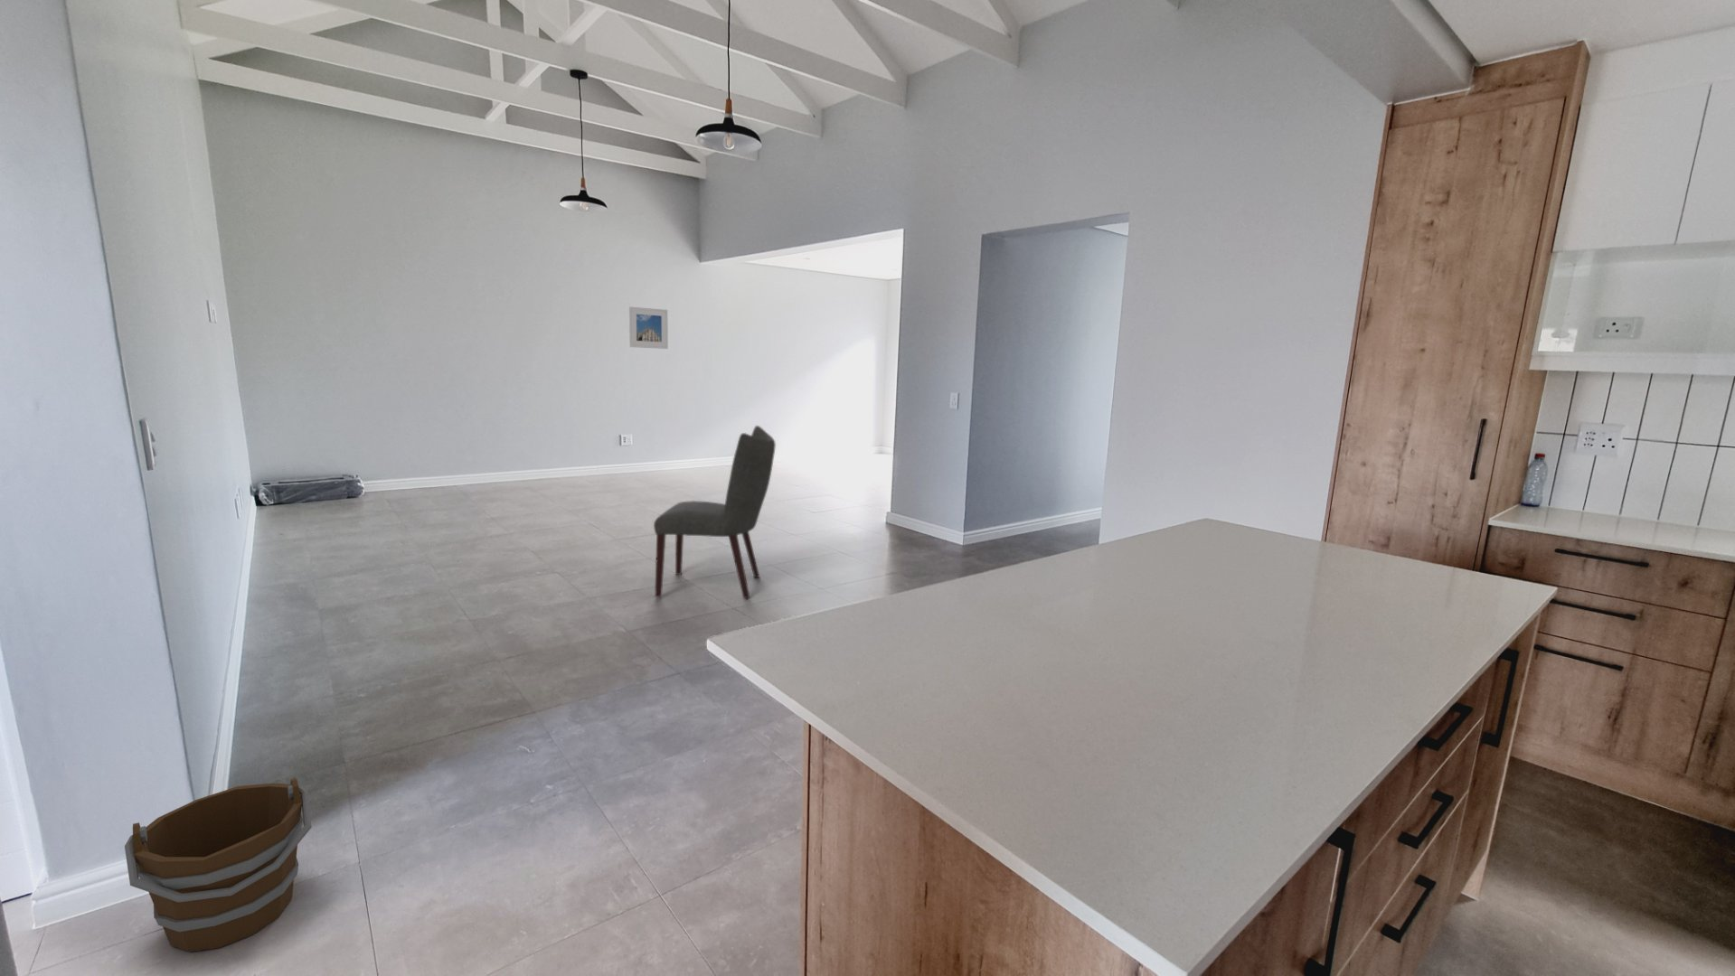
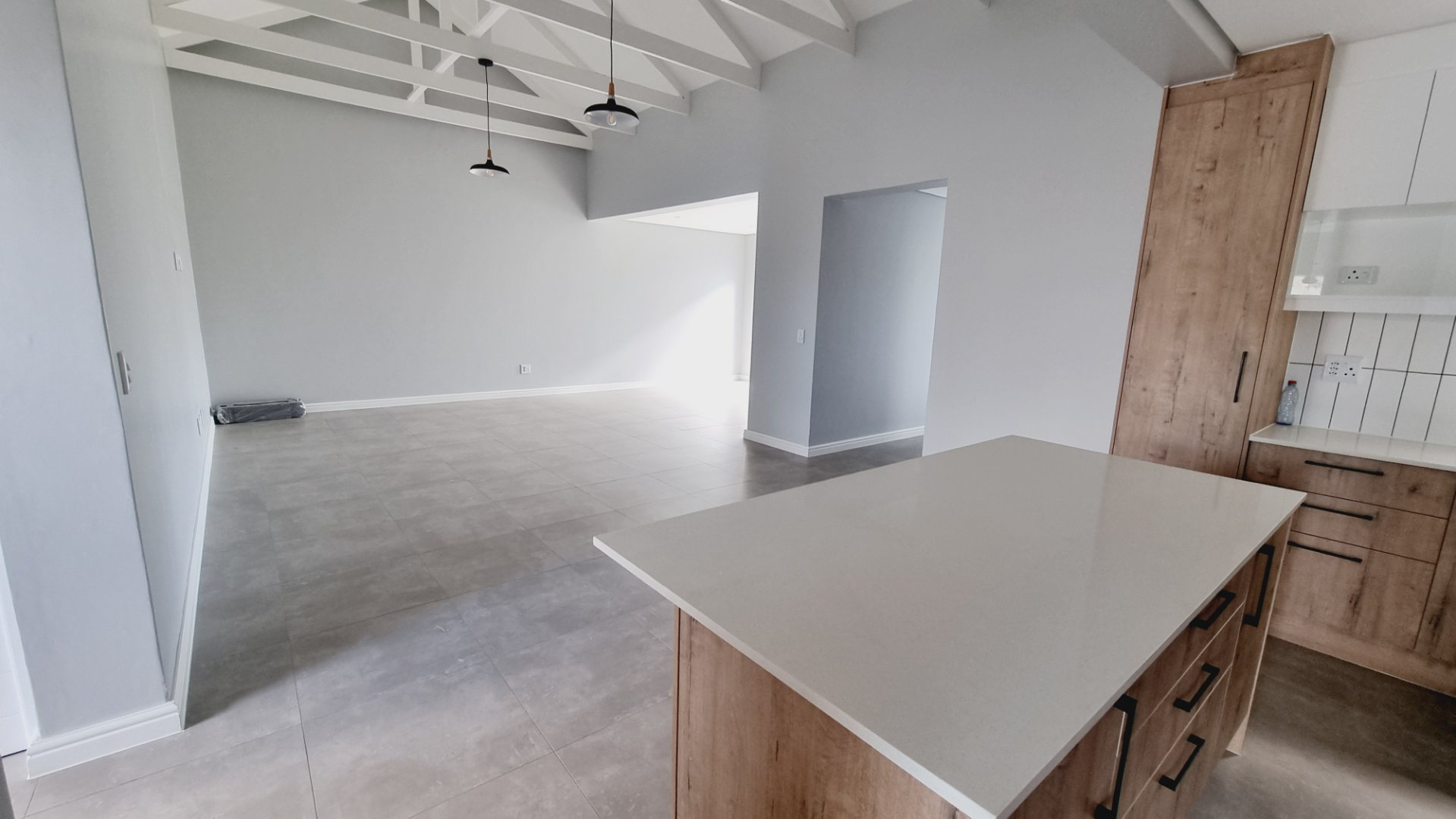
- chair (719, 508)
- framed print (648, 328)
- bucket (226, 859)
